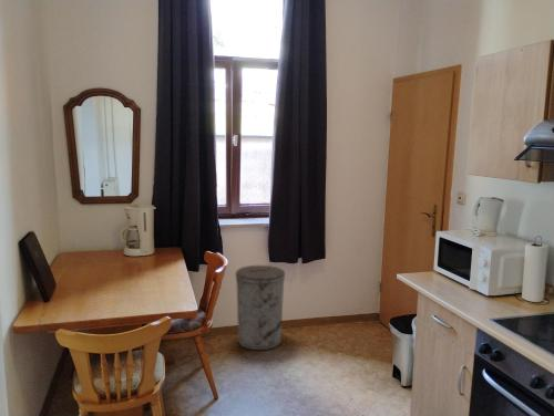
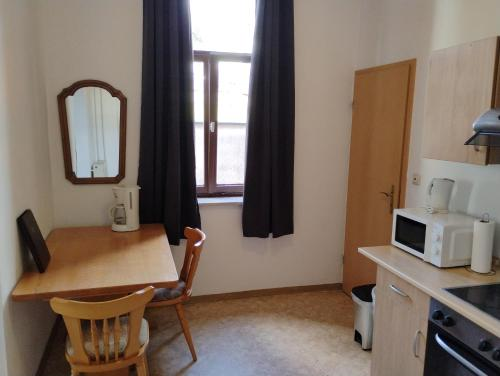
- trash can (259, 304)
